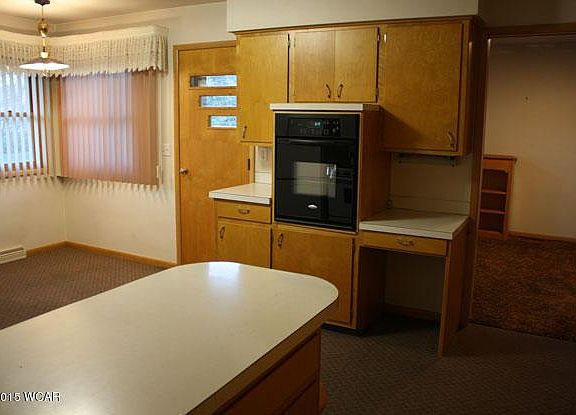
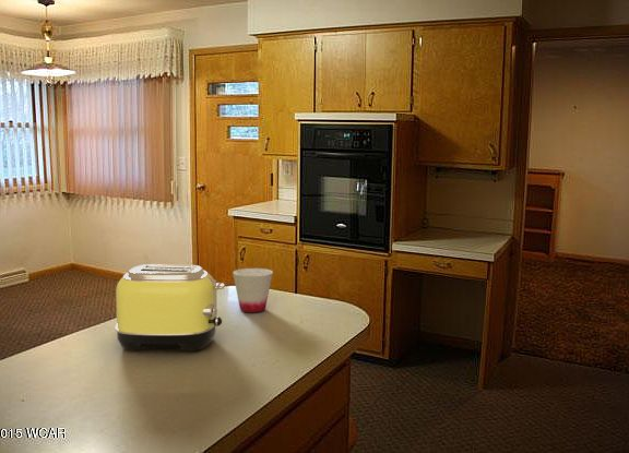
+ cup (252, 290)
+ toaster (170, 306)
